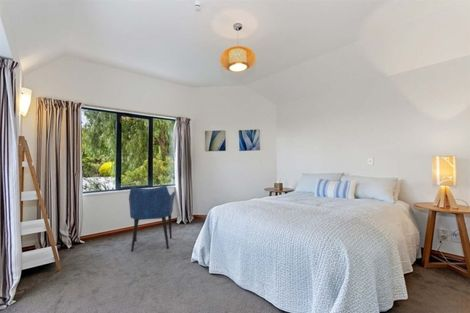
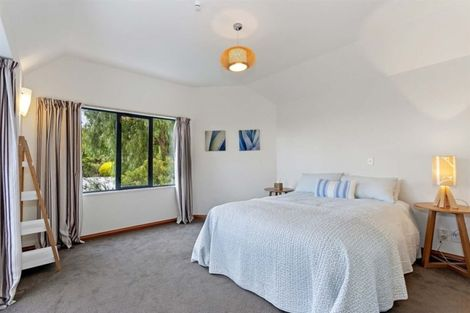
- armchair (151, 214)
